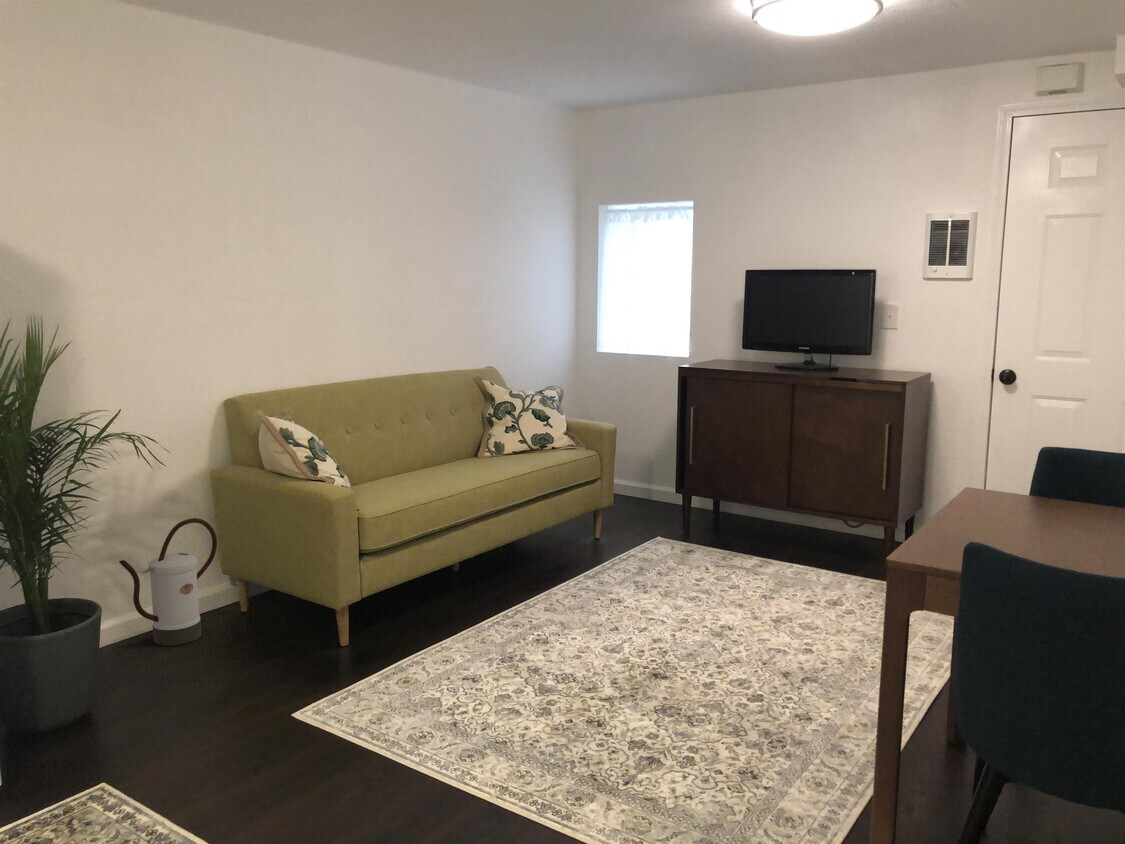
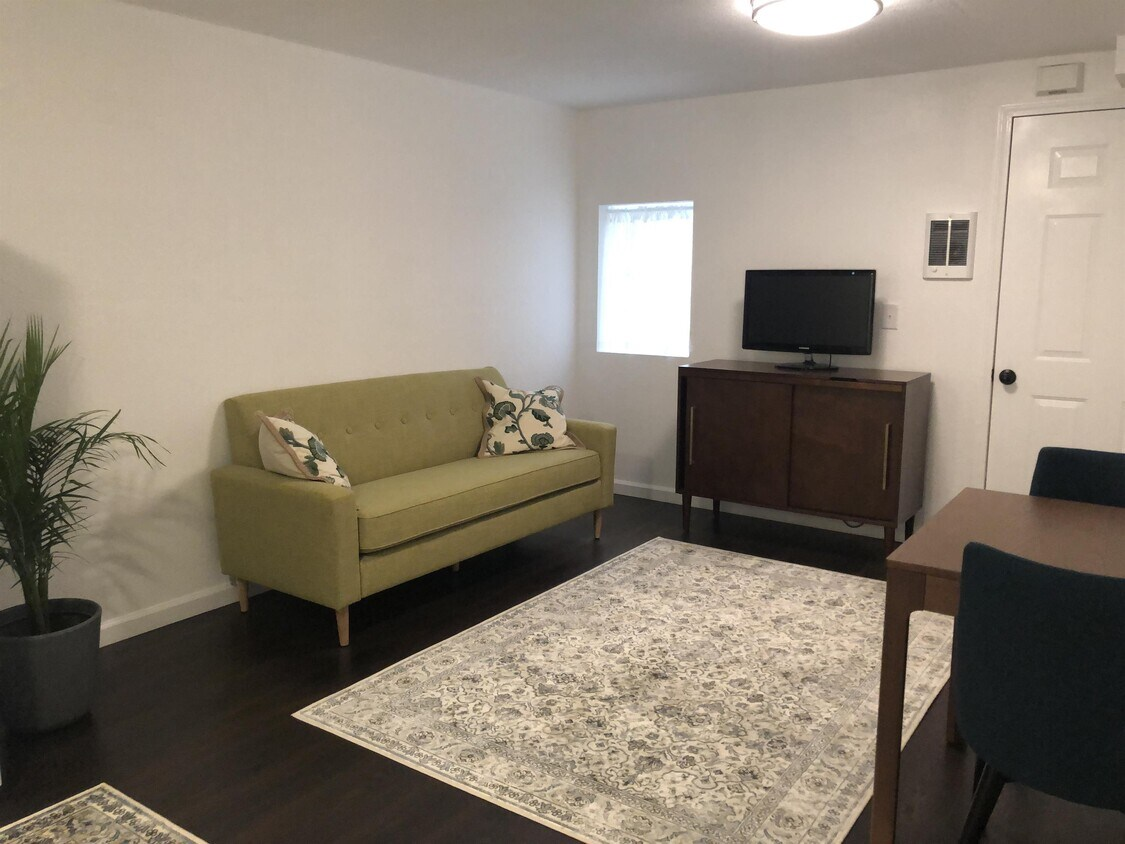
- watering can (172, 581)
